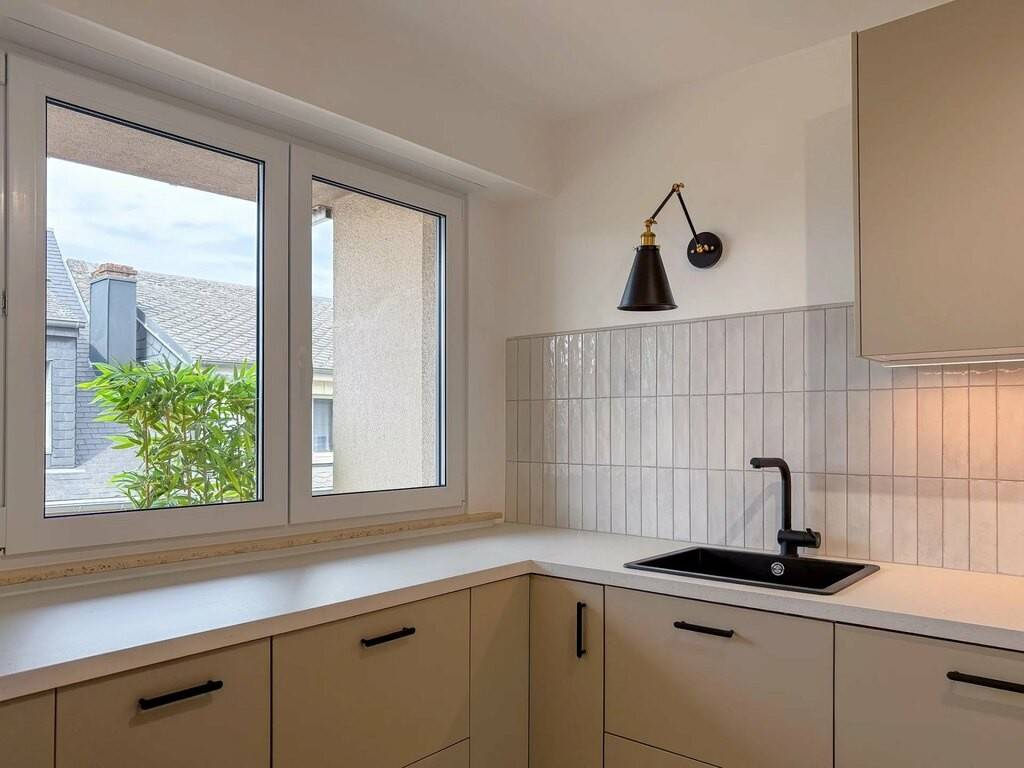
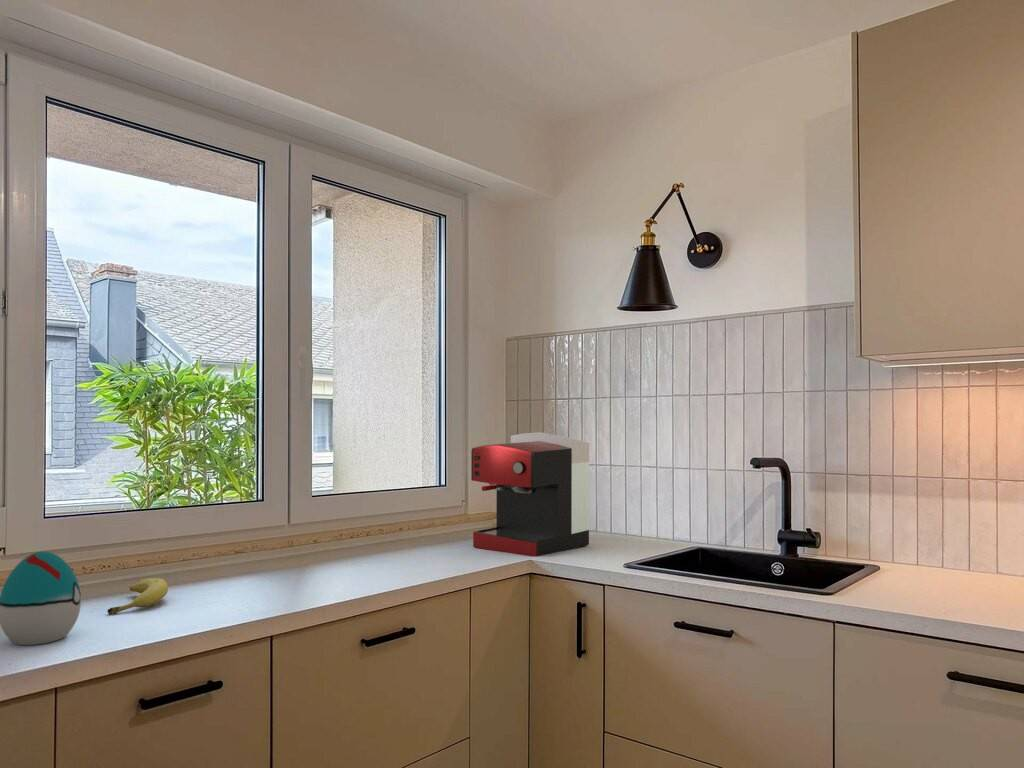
+ coffee maker (522, 490)
+ decorative egg (40, 594)
+ fruit (142, 592)
